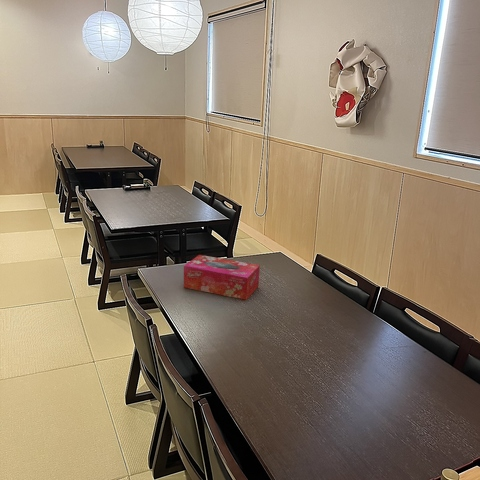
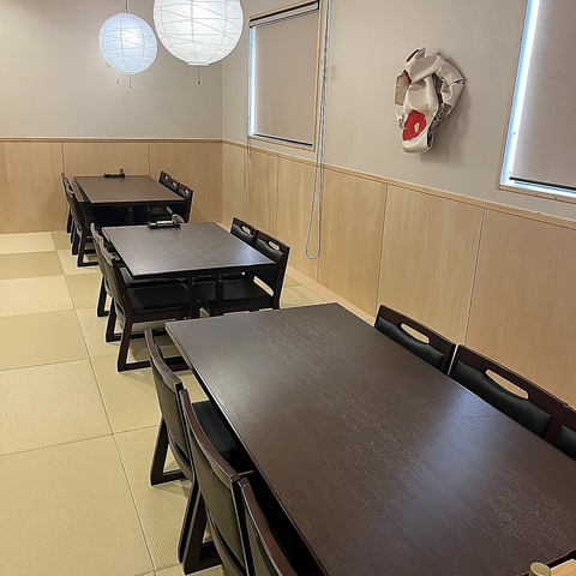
- tissue box (221, 276)
